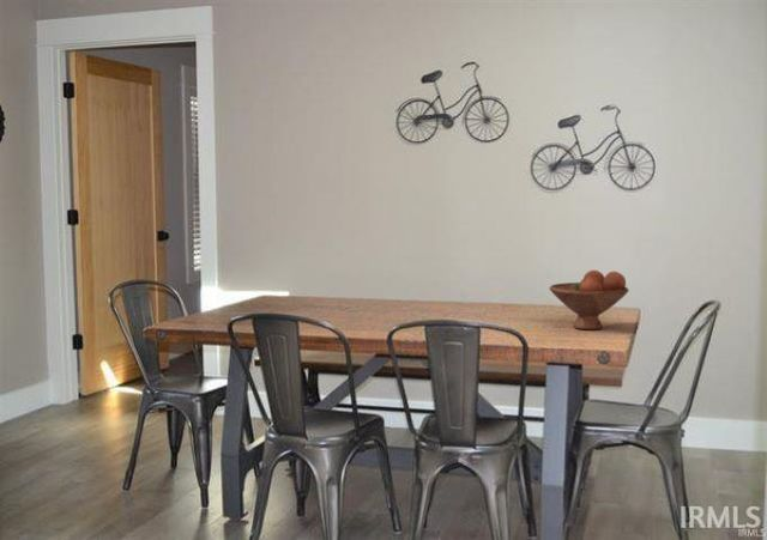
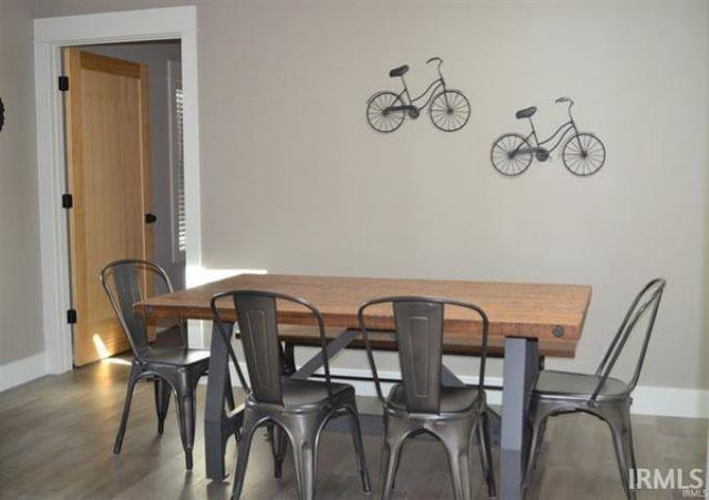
- fruit bowl (588, 299)
